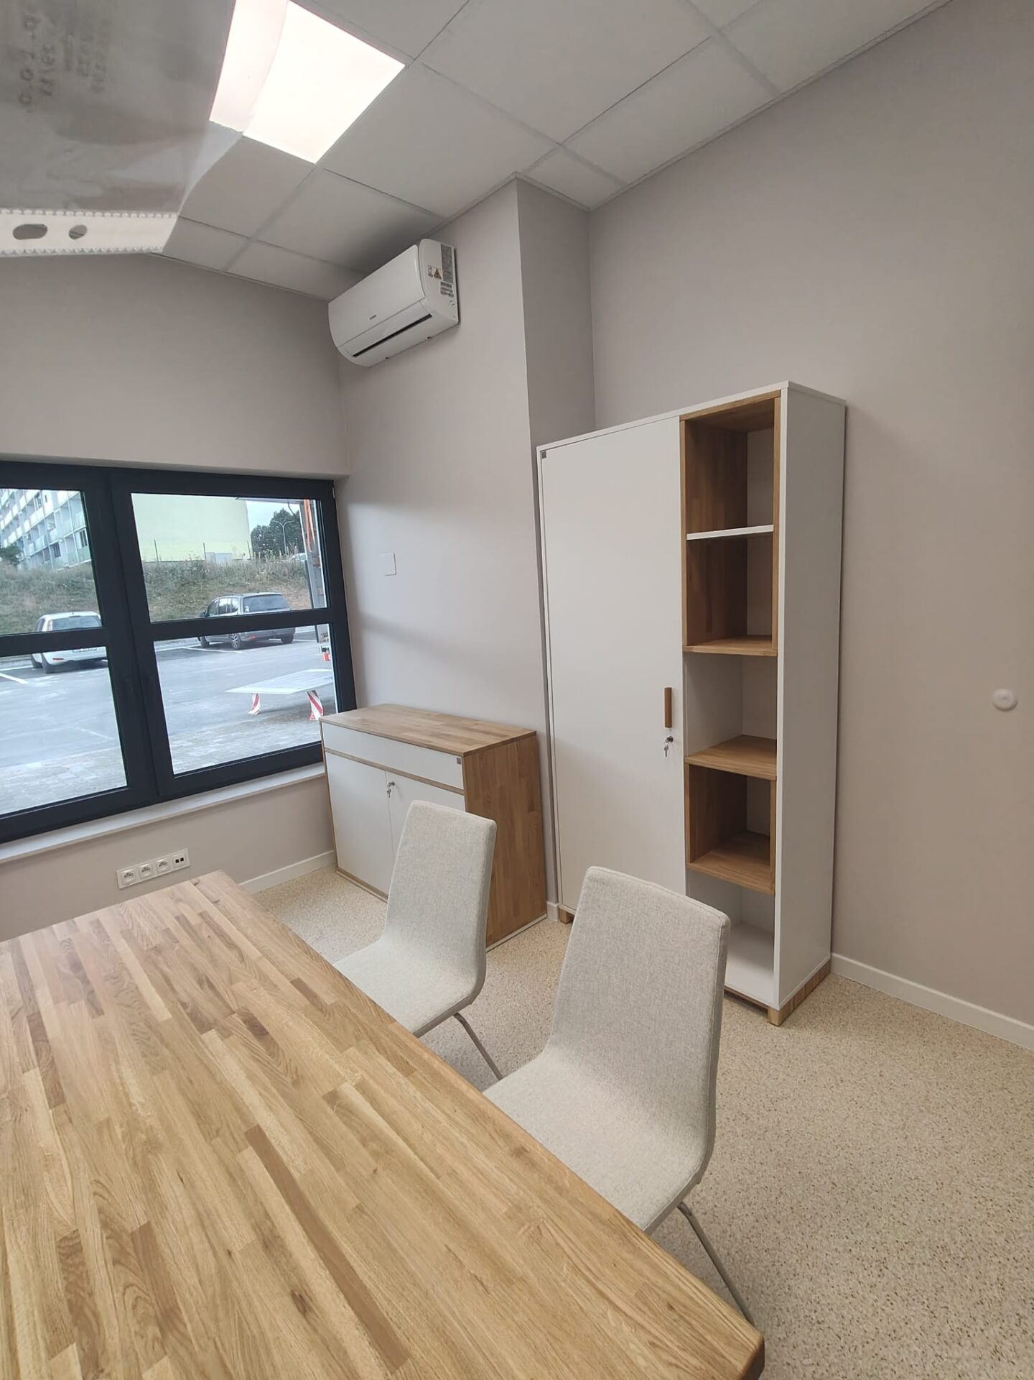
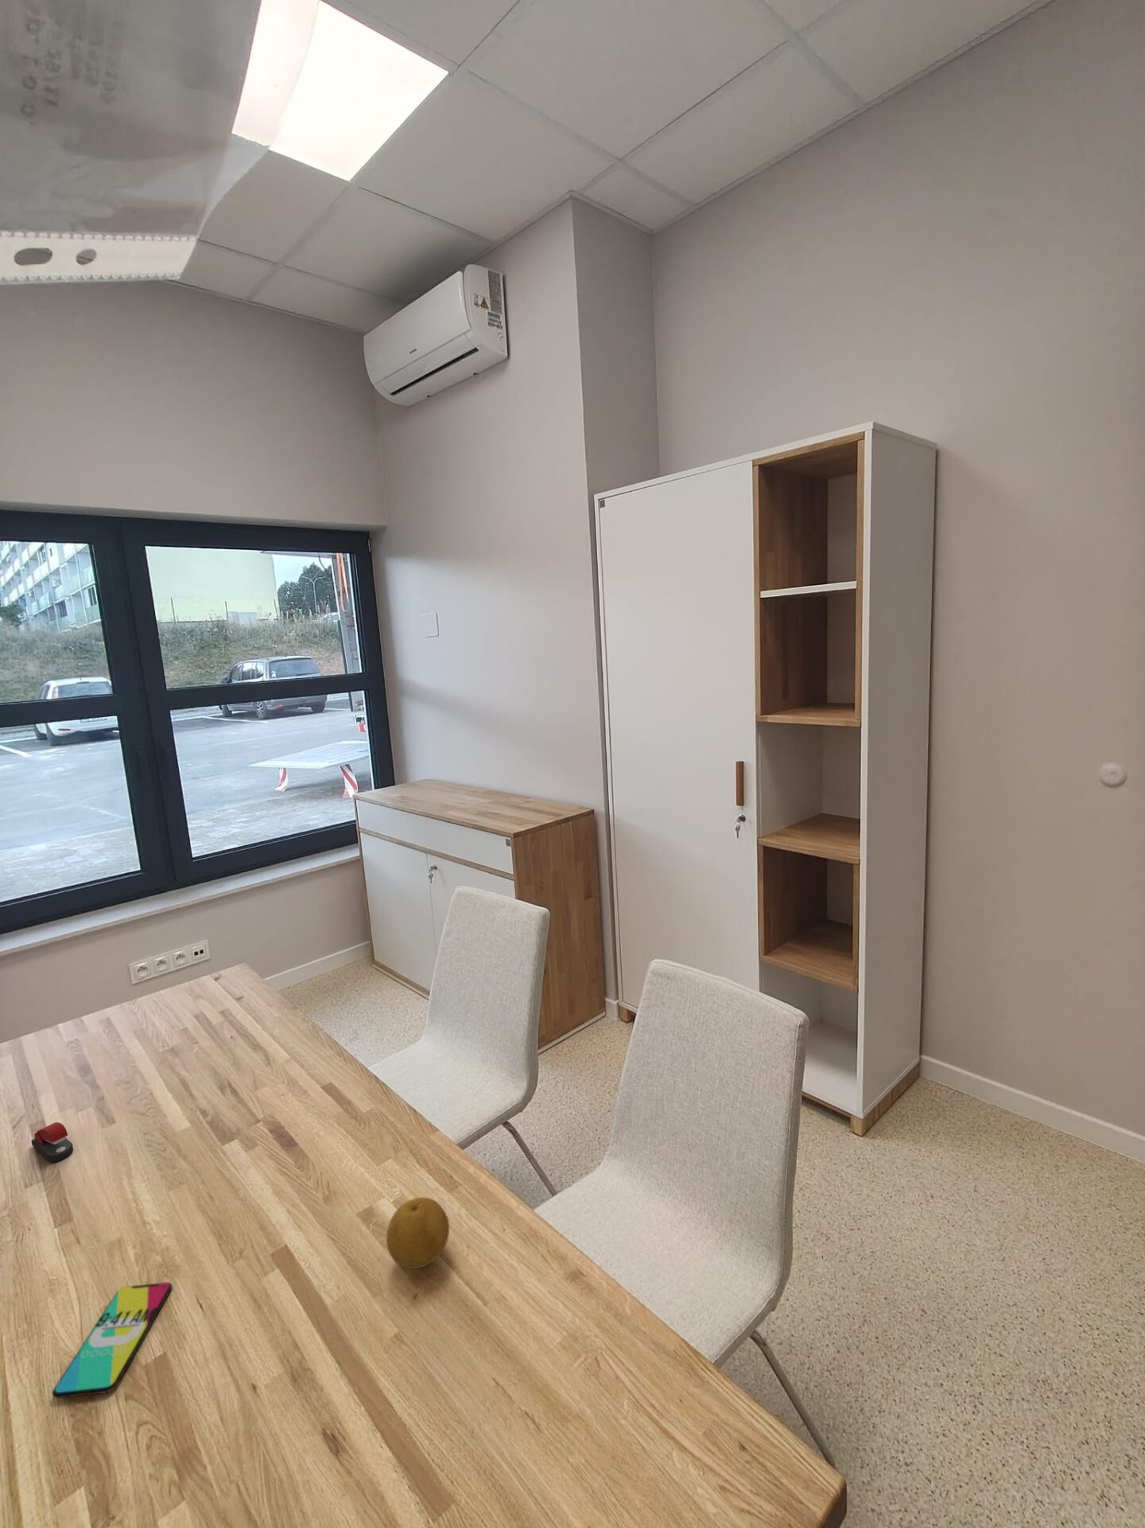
+ smartphone (117, 1335)
+ fruit (417, 1233)
+ stapler (52, 1136)
